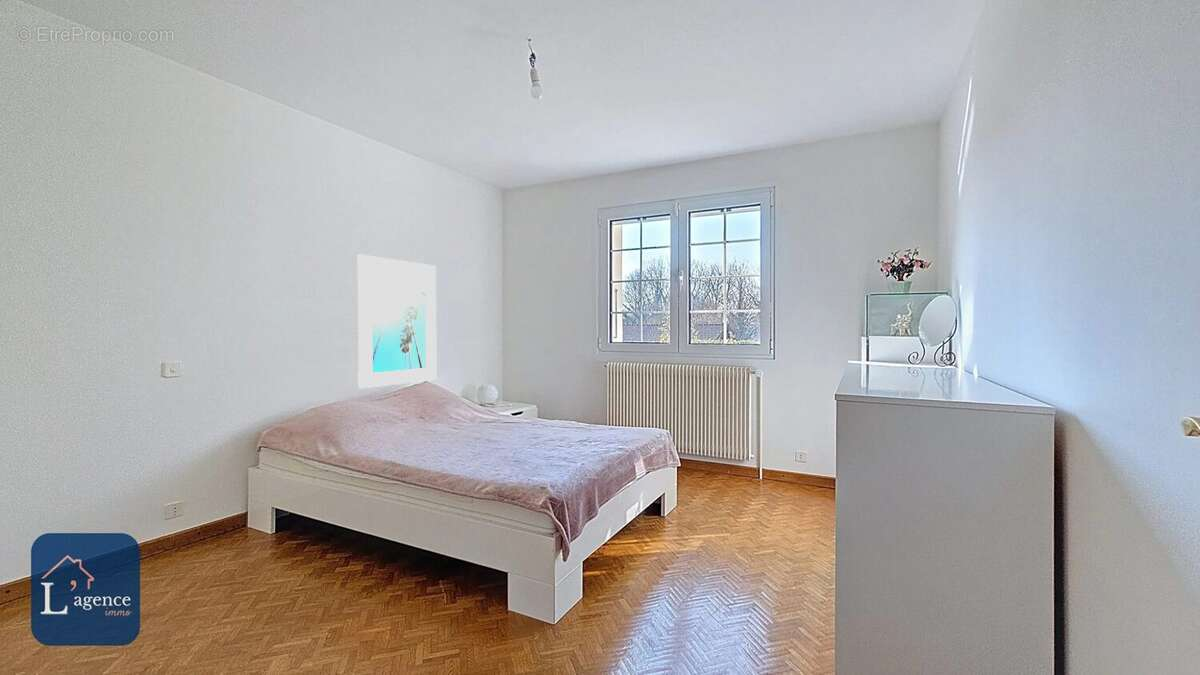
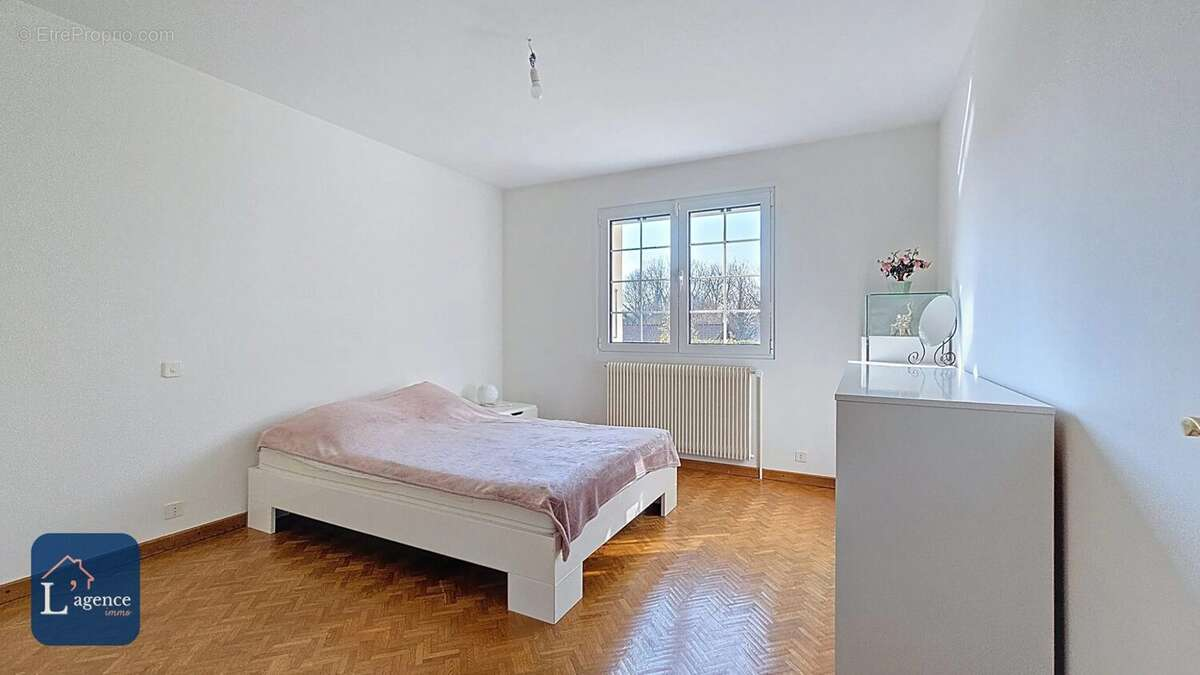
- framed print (400, 322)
